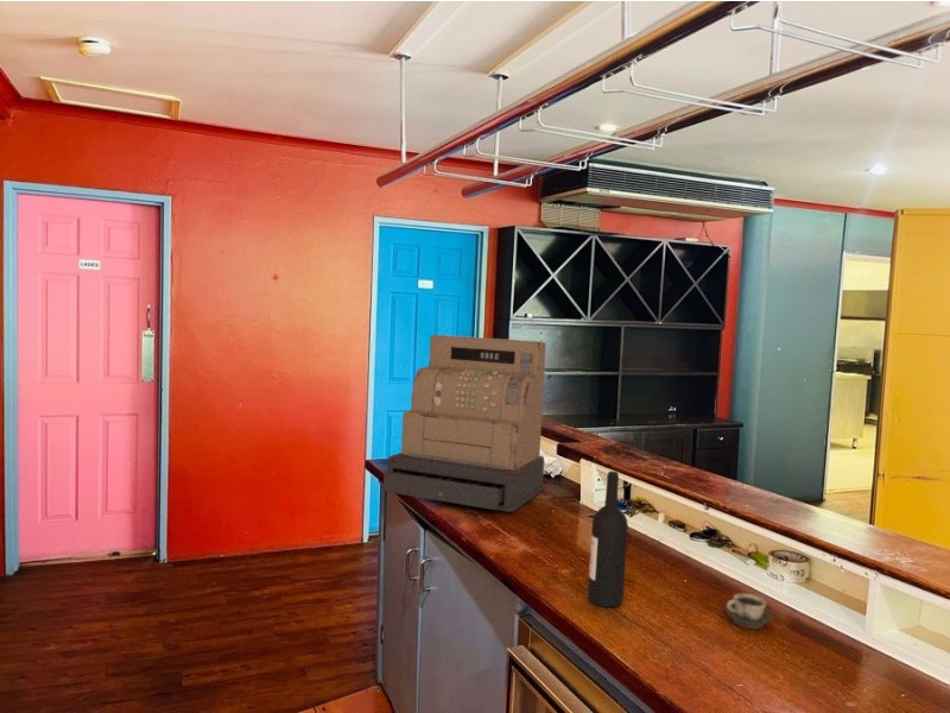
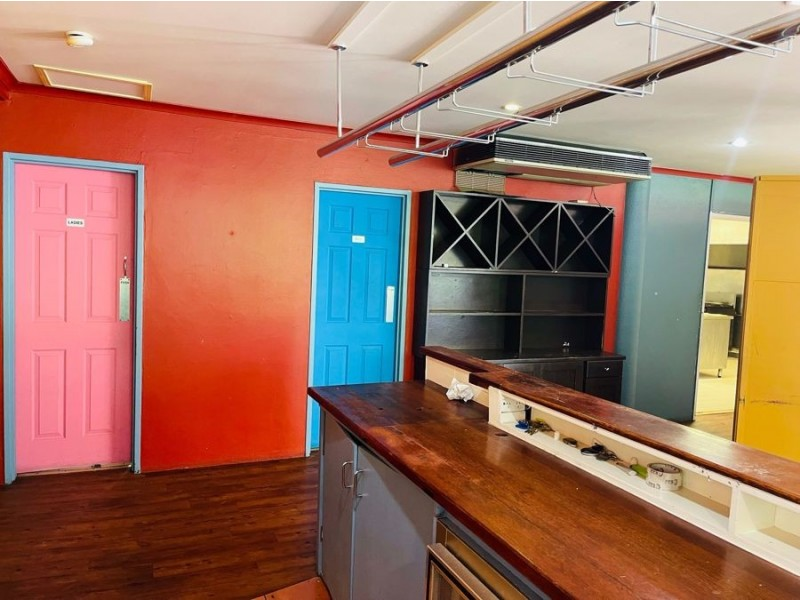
- cash register (468, 415)
- wine bottle (608, 537)
- cup (748, 611)
